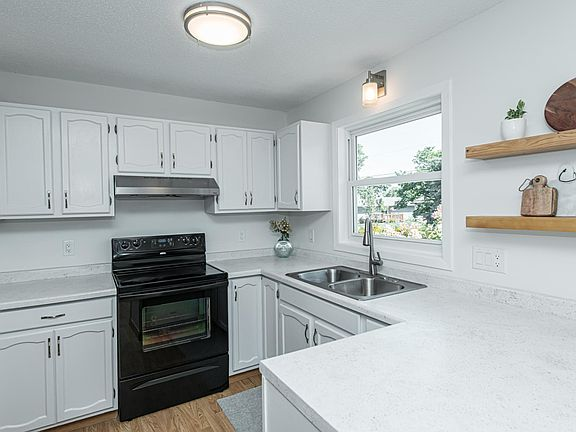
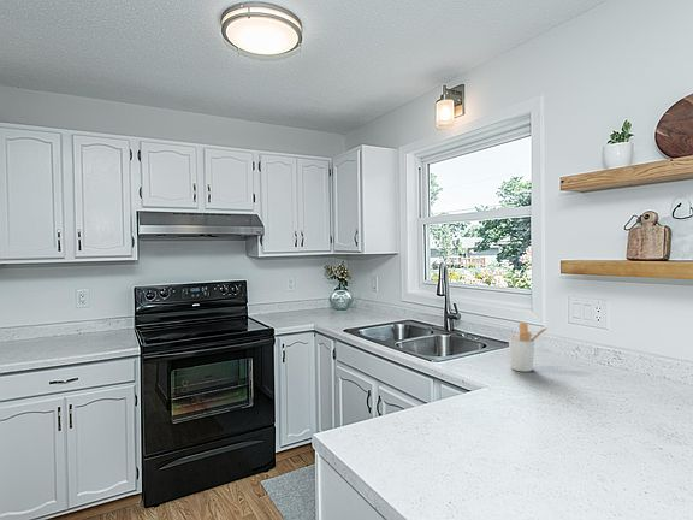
+ utensil holder (528, 347)
